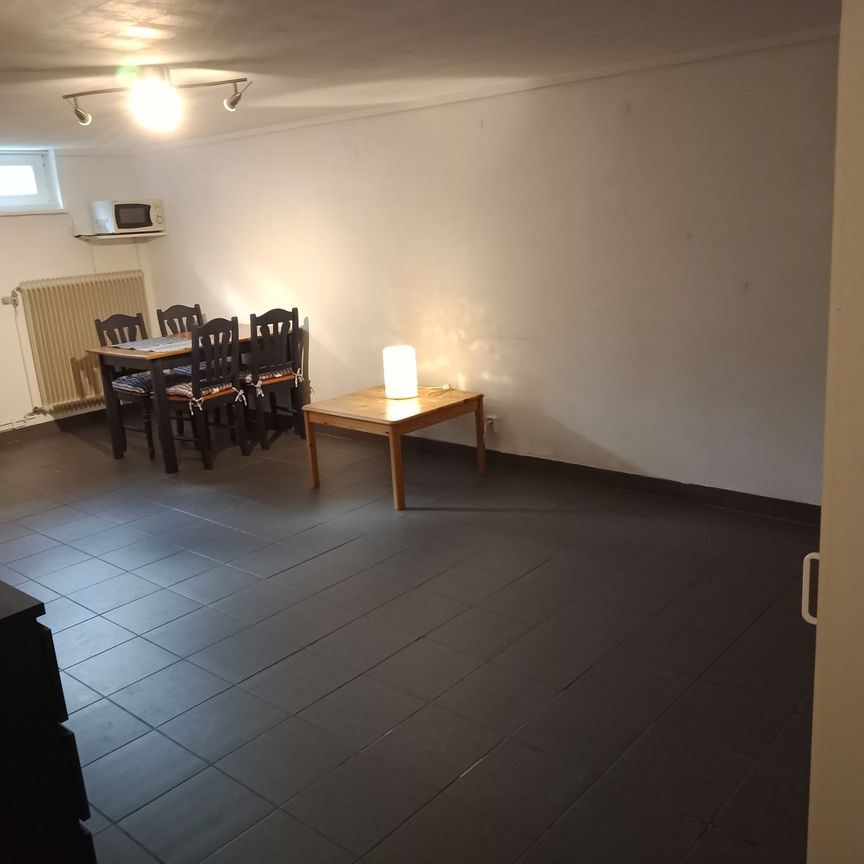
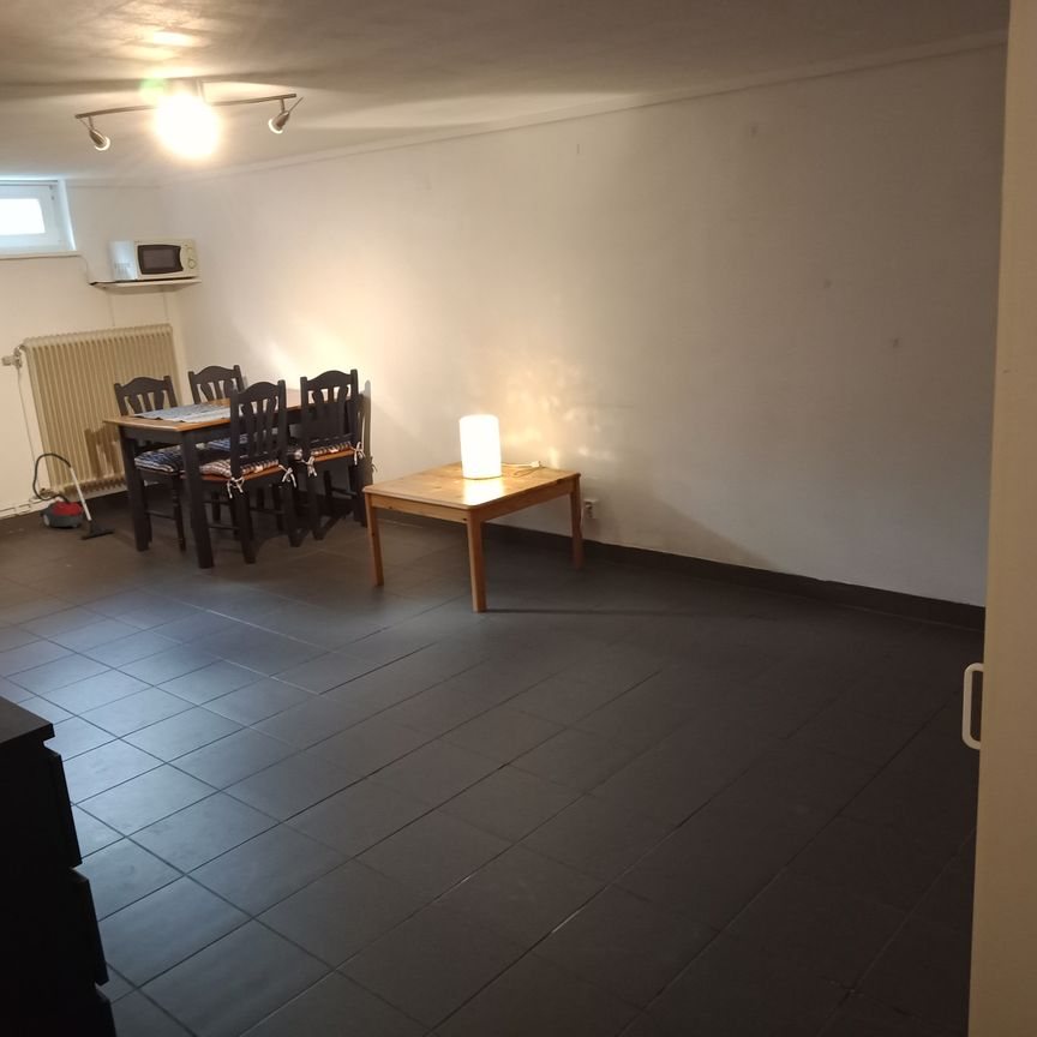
+ vacuum cleaner (61, 494)
